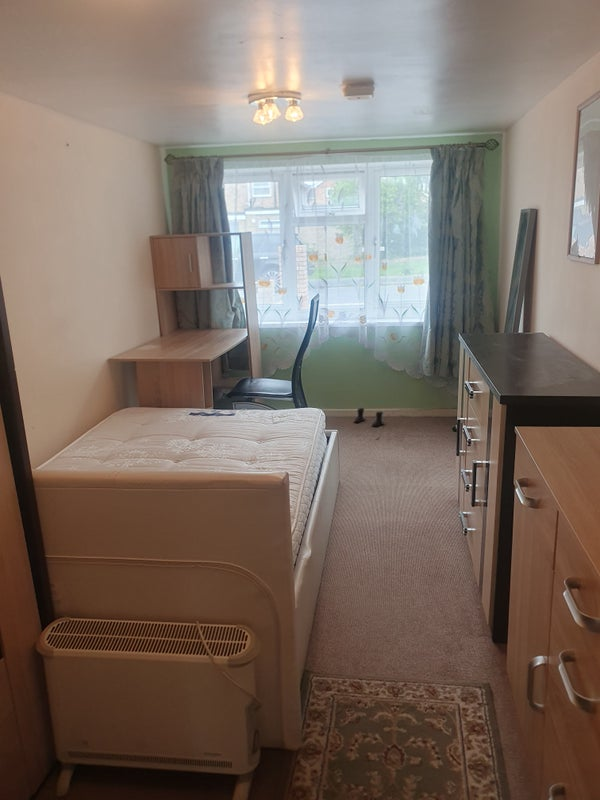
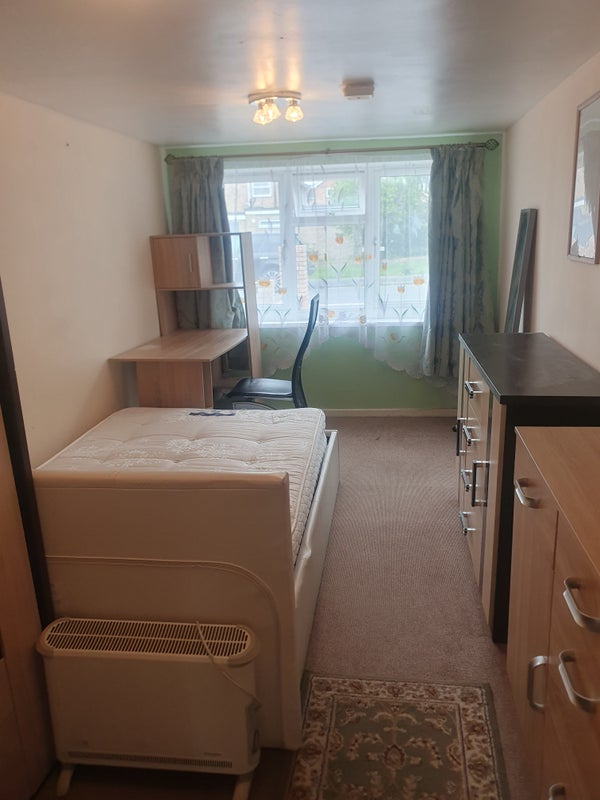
- boots (364, 419)
